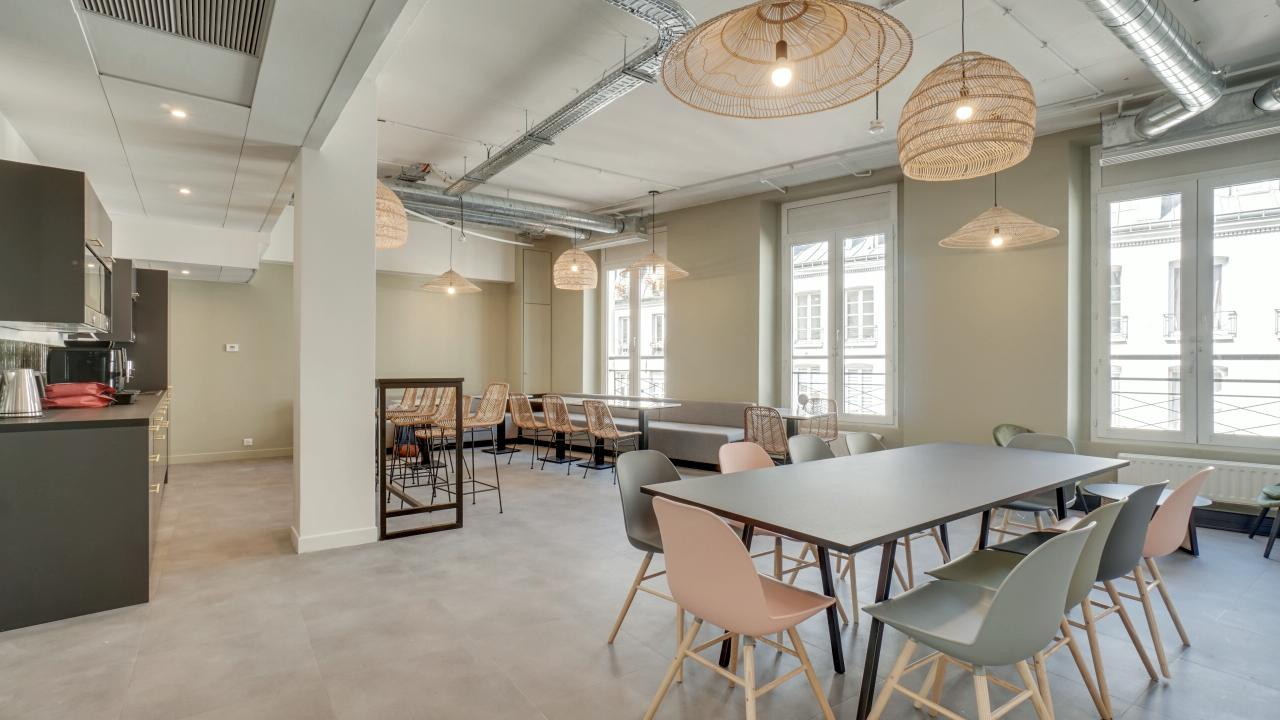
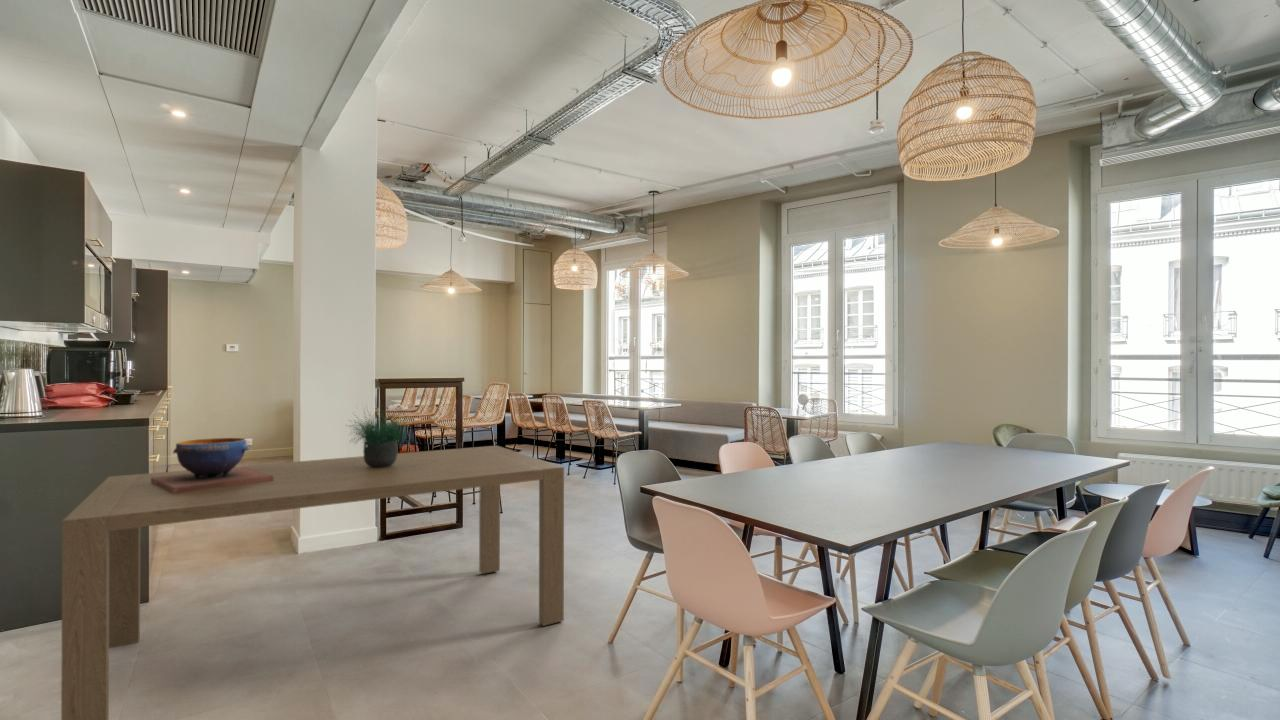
+ potted plant (381, 430)
+ decorative bowl (212, 460)
+ dining table (340, 503)
